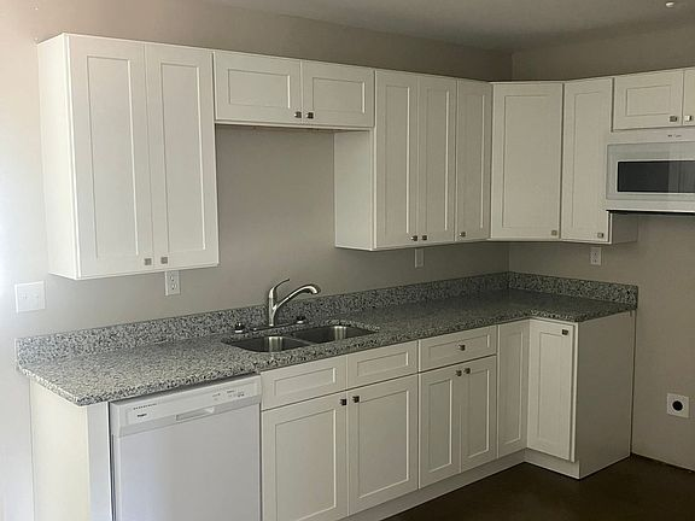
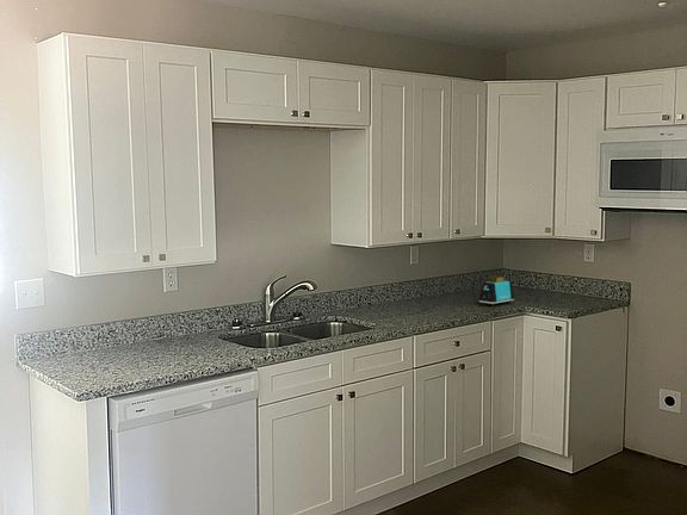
+ toaster (496, 290)
